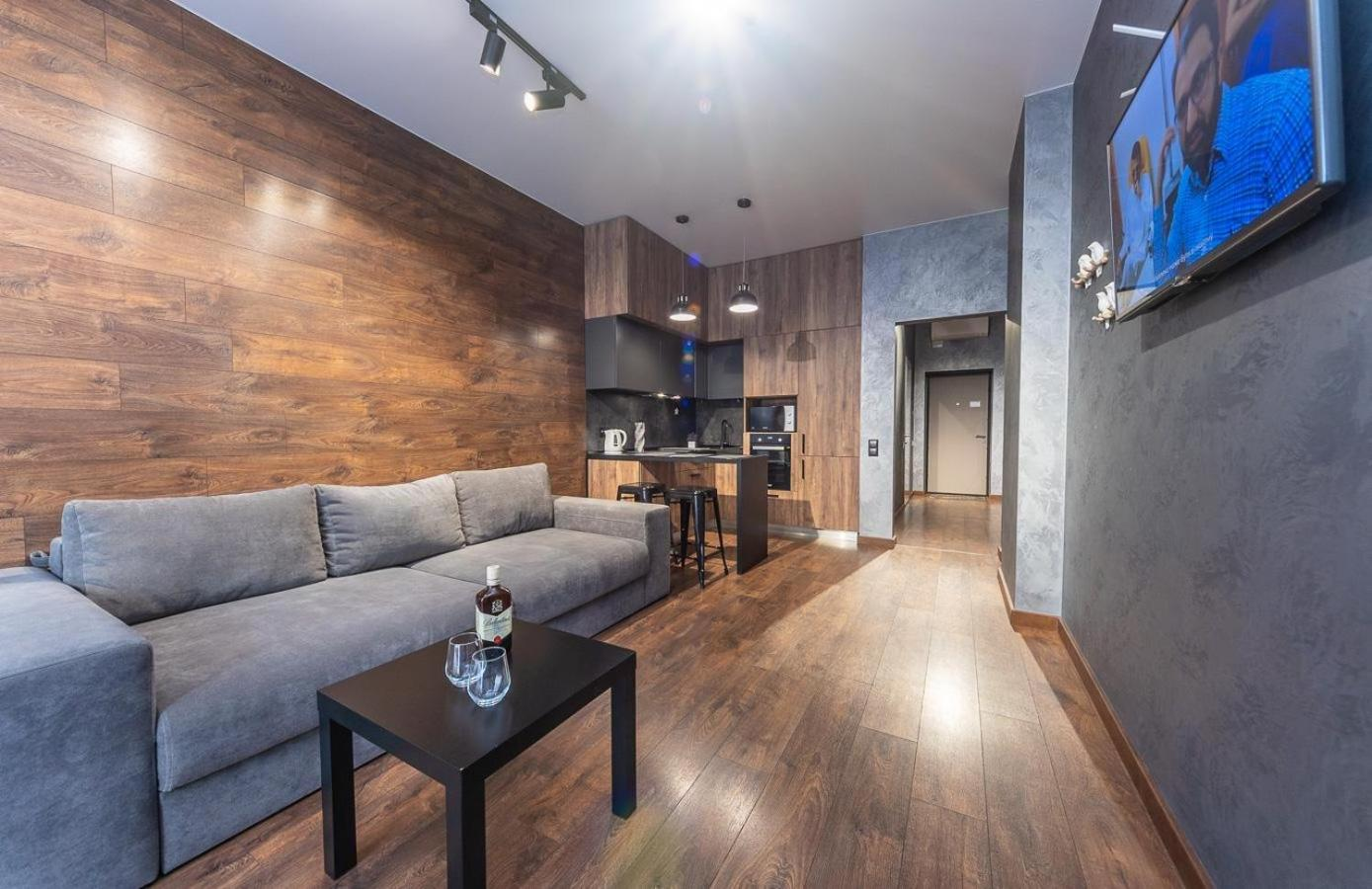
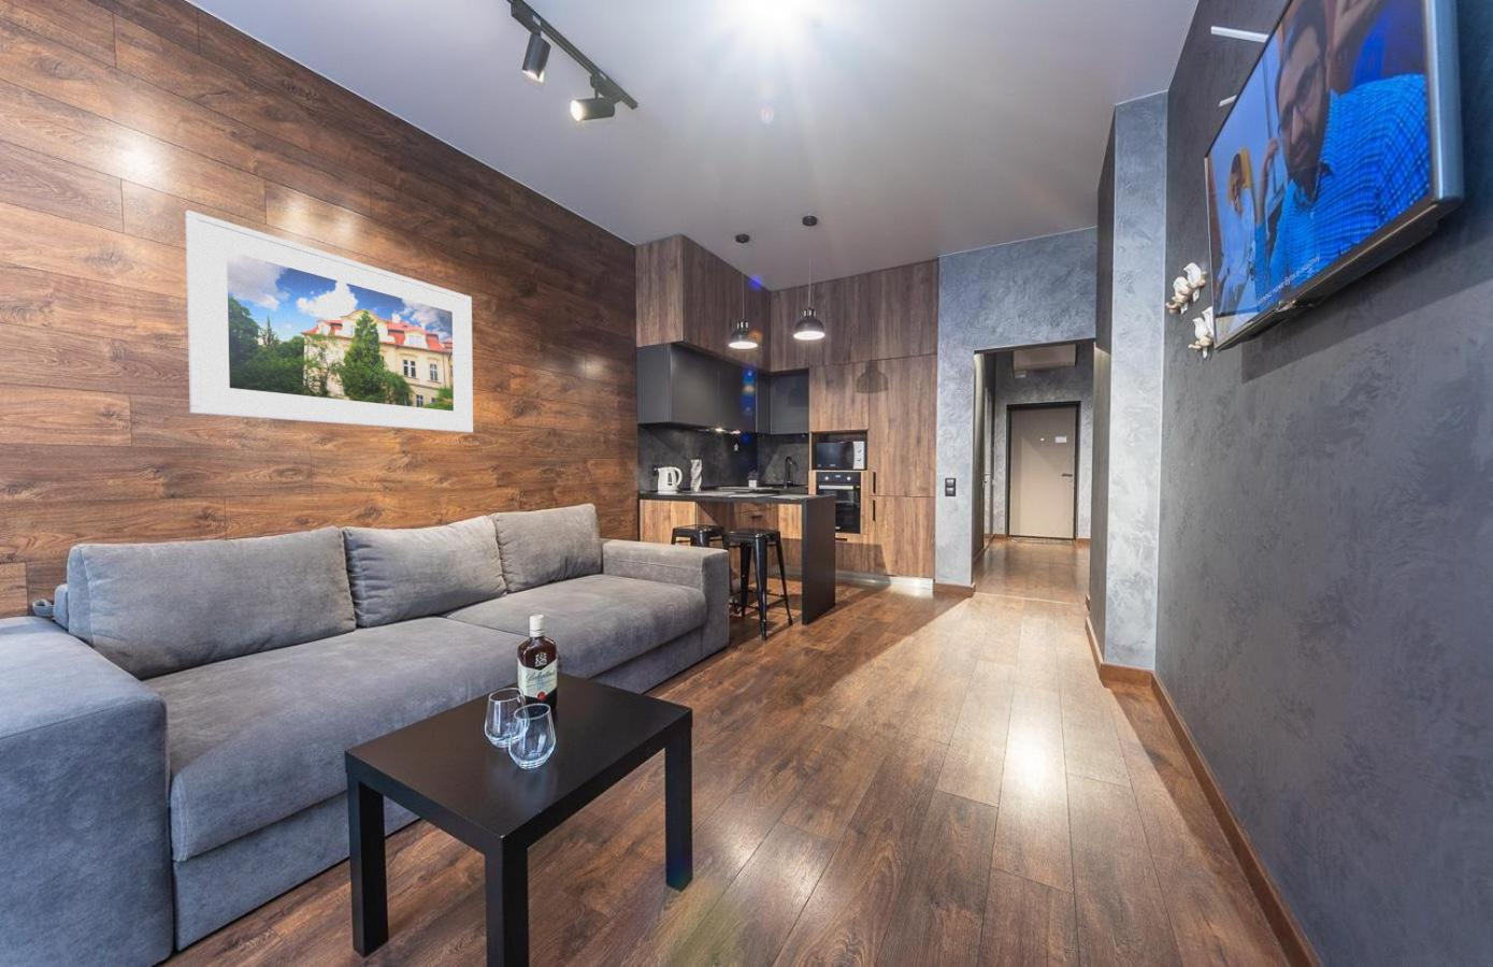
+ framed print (357, 344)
